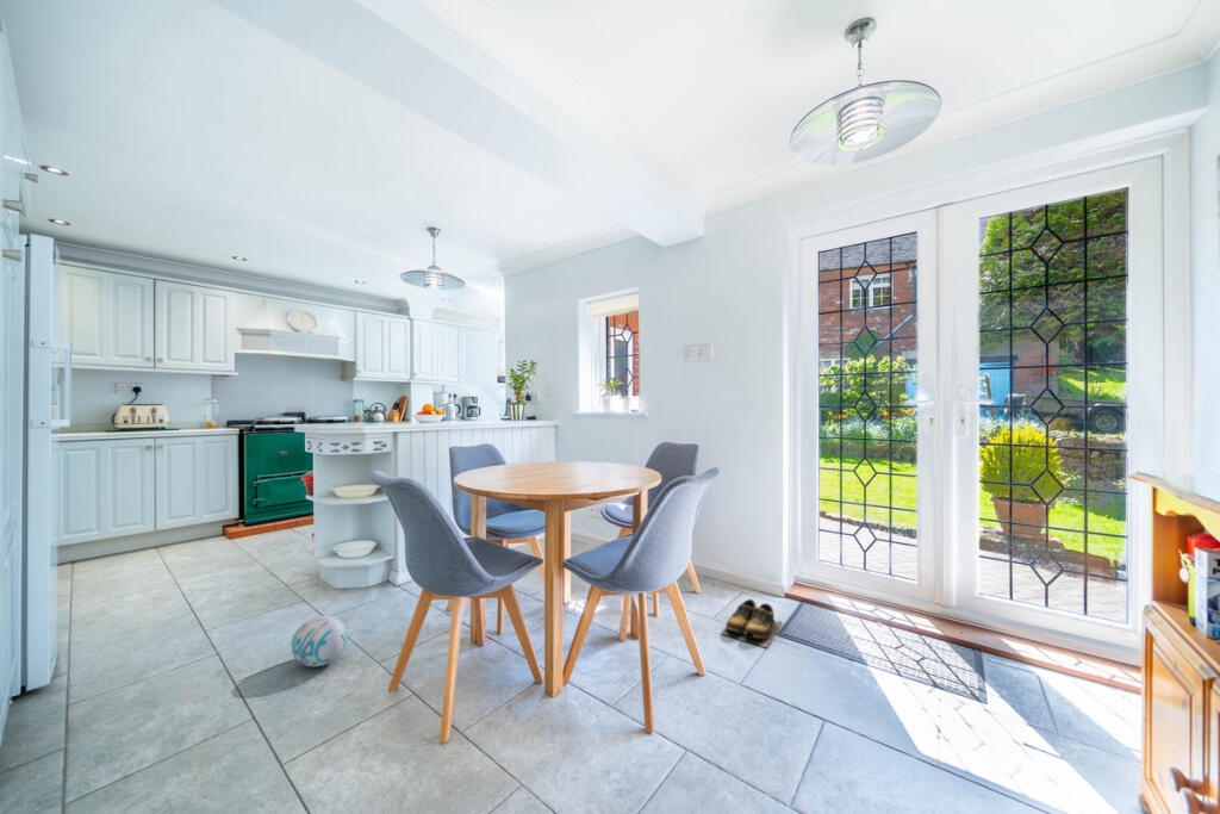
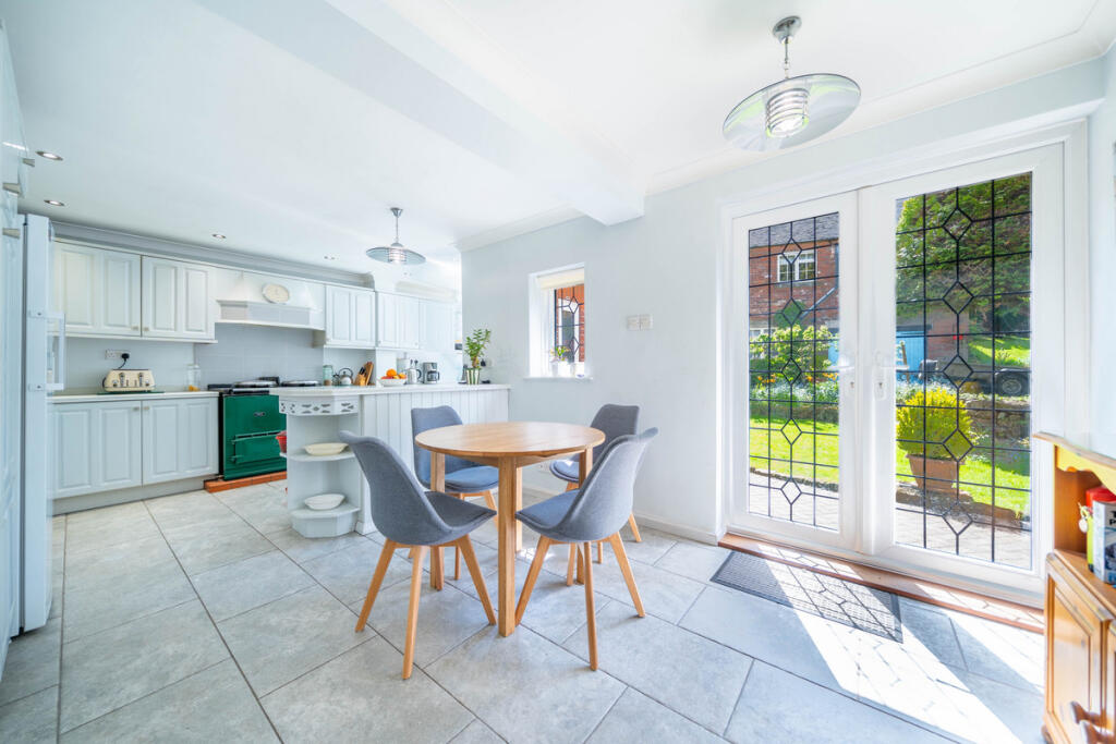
- shoes (752, 617)
- ball (319, 640)
